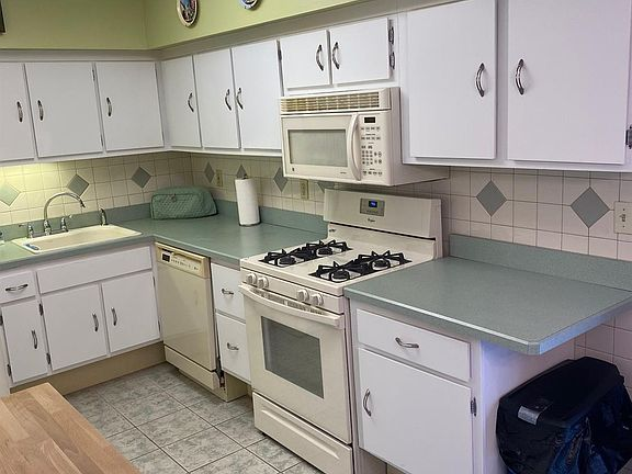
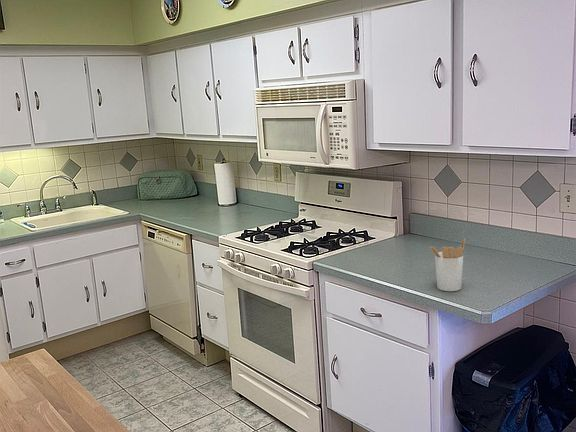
+ utensil holder (450, 265)
